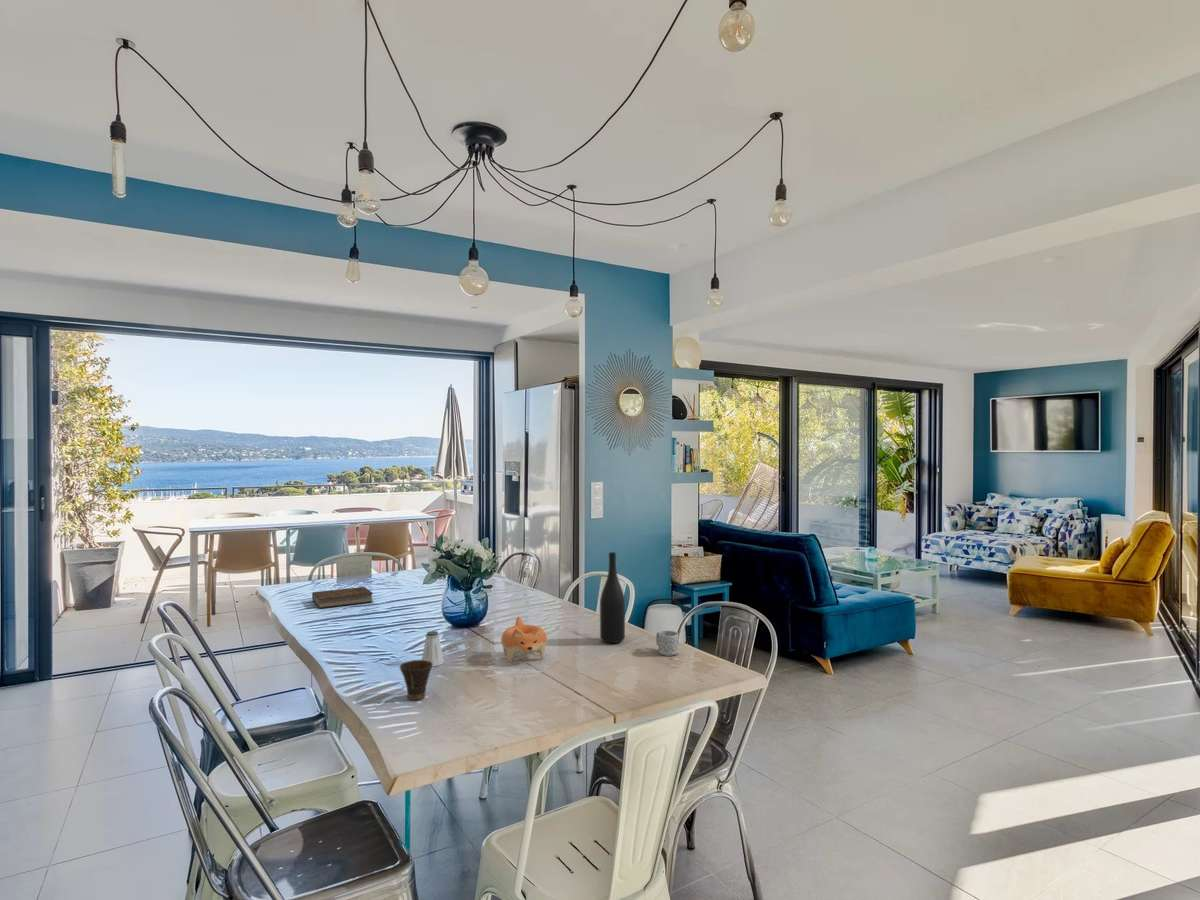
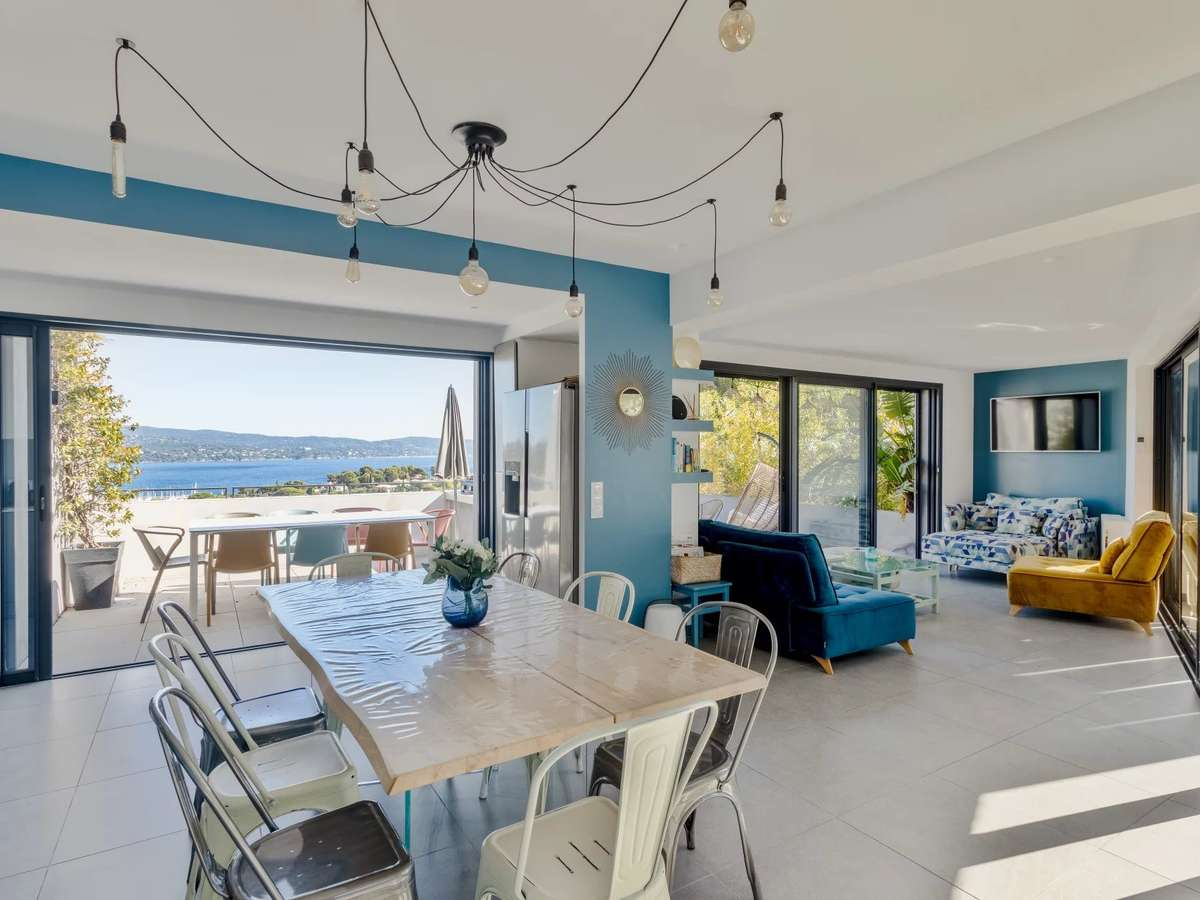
- cup (416, 680)
- book (342, 596)
- bowl (524, 640)
- saltshaker (432, 647)
- wine bottle (612, 596)
- mug (665, 641)
